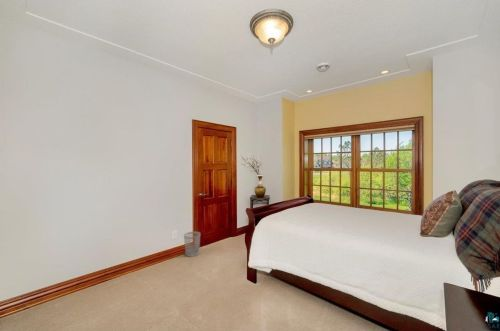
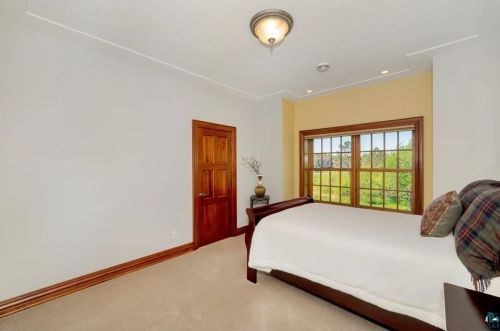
- wastebasket (192, 244)
